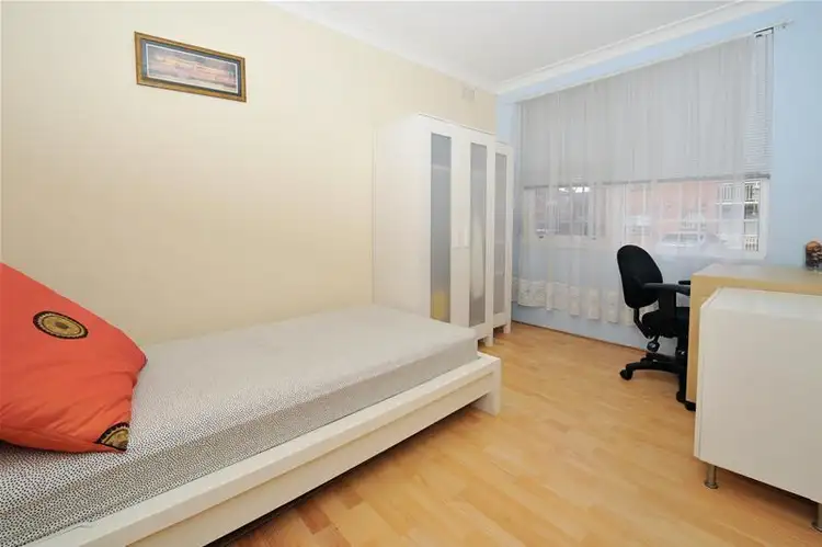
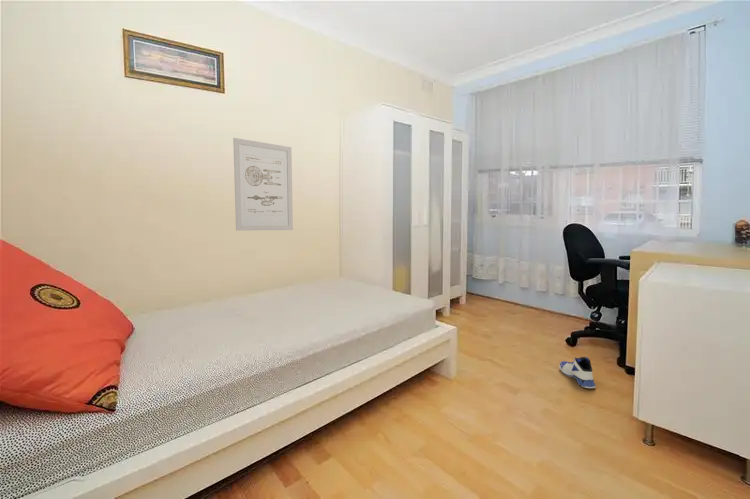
+ sneaker (579, 366)
+ wall art (265, 186)
